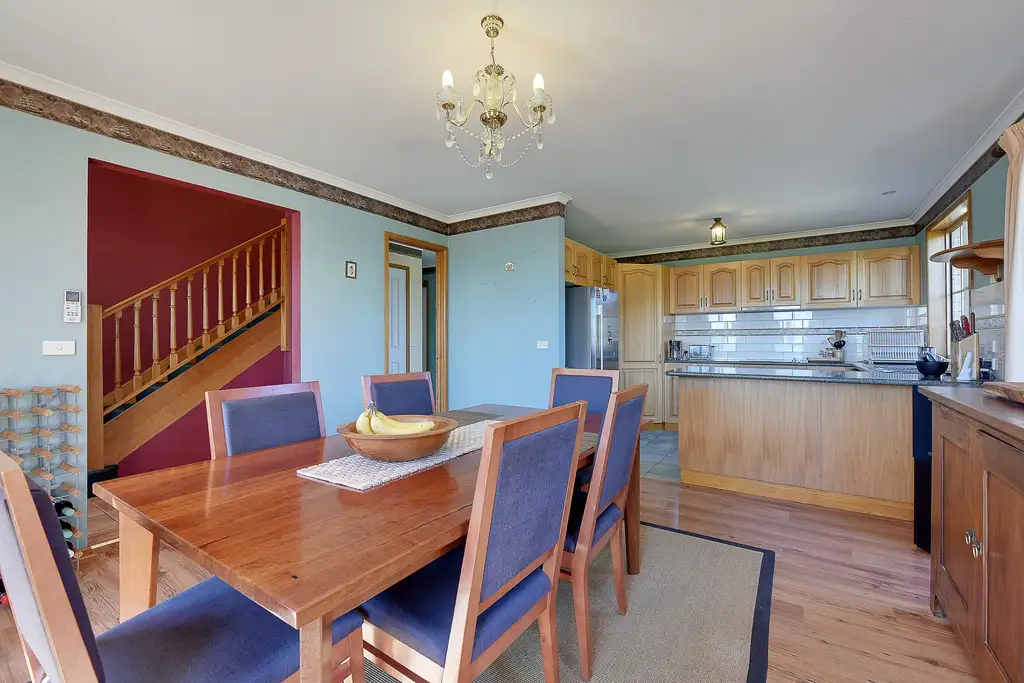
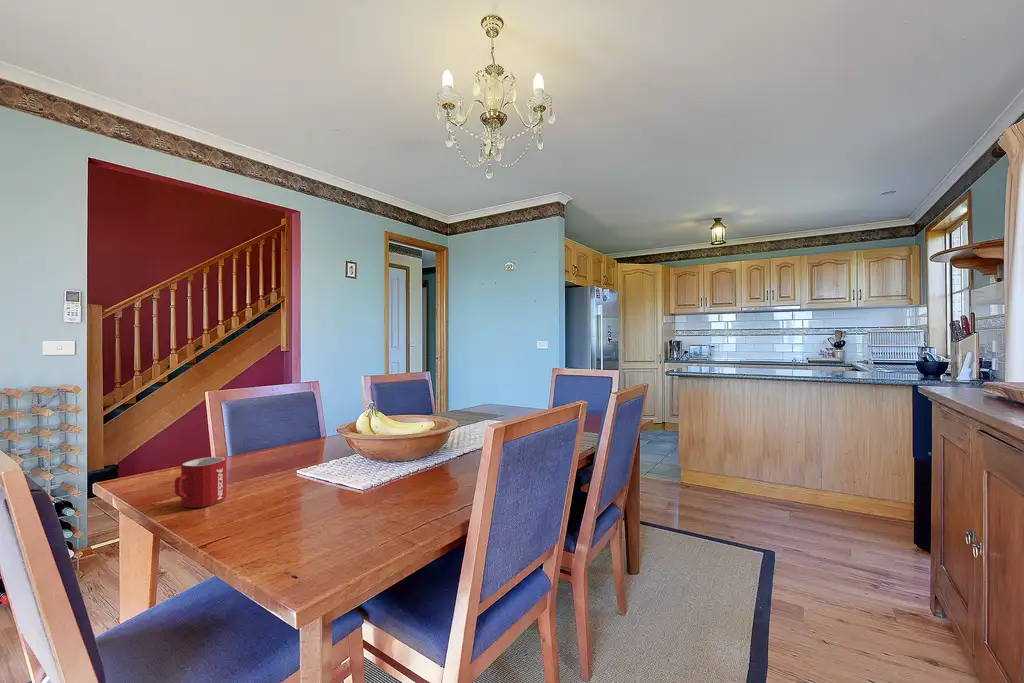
+ mug (198, 483)
